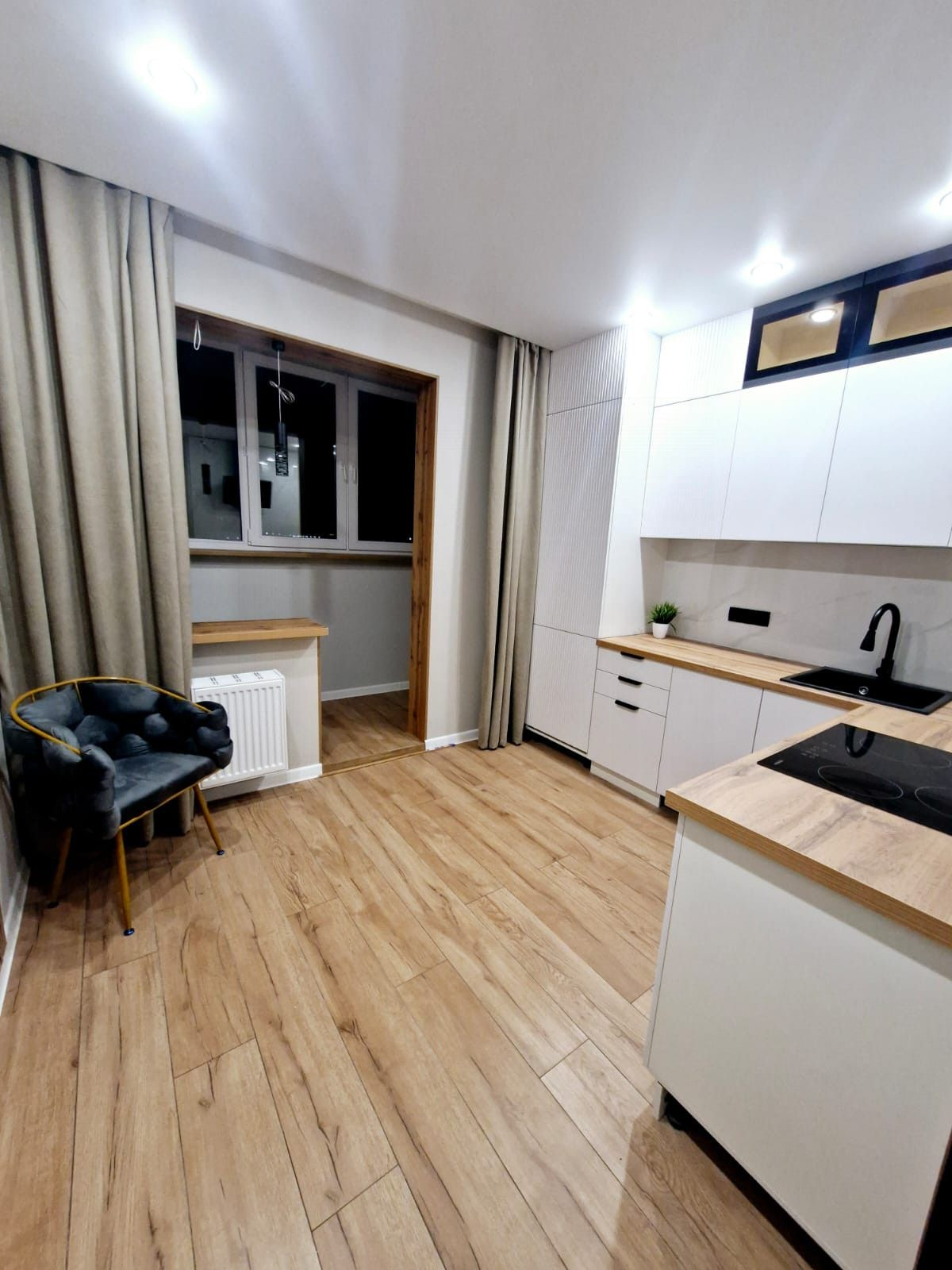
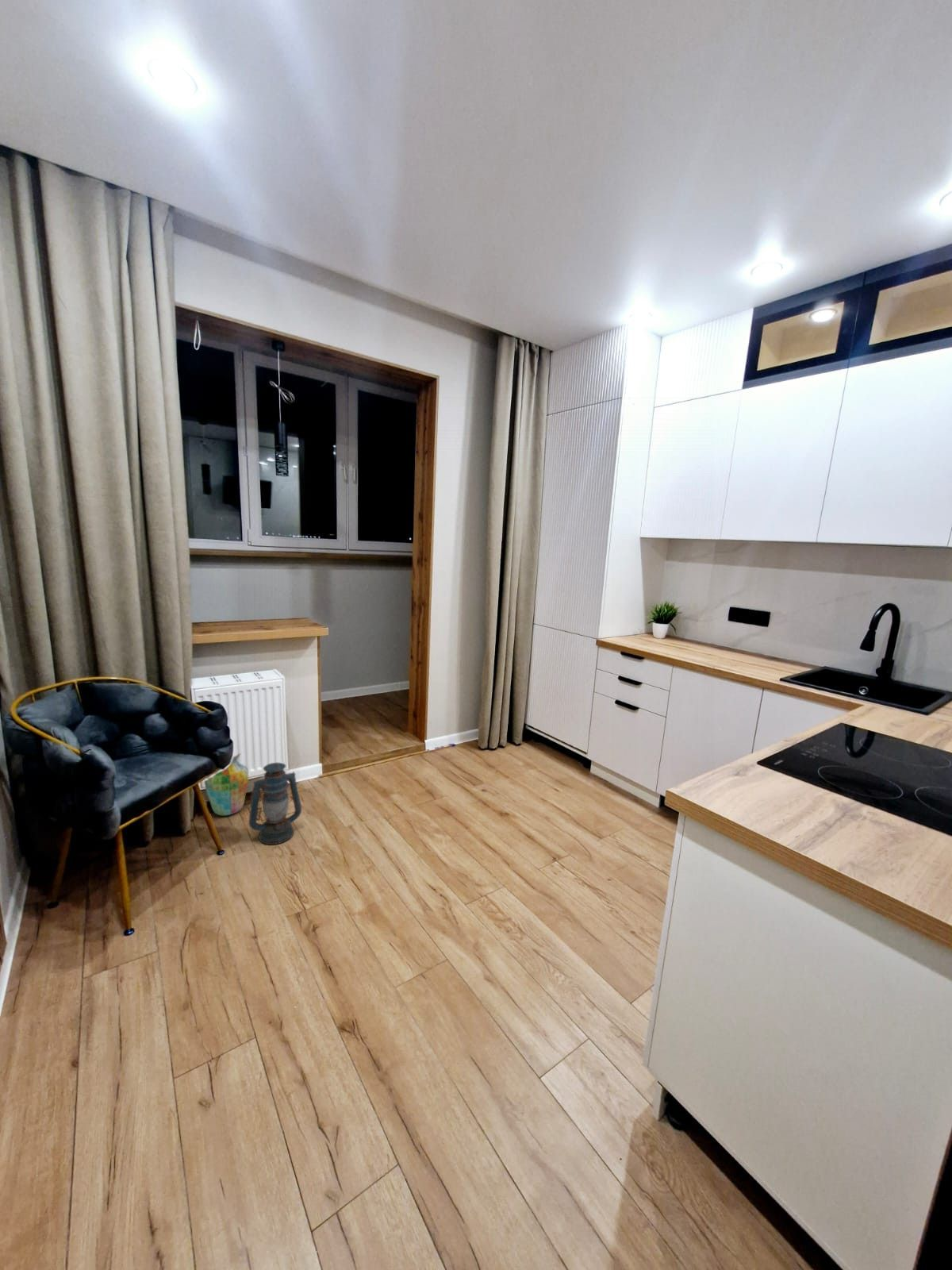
+ lantern (274, 799)
+ vase (227, 782)
